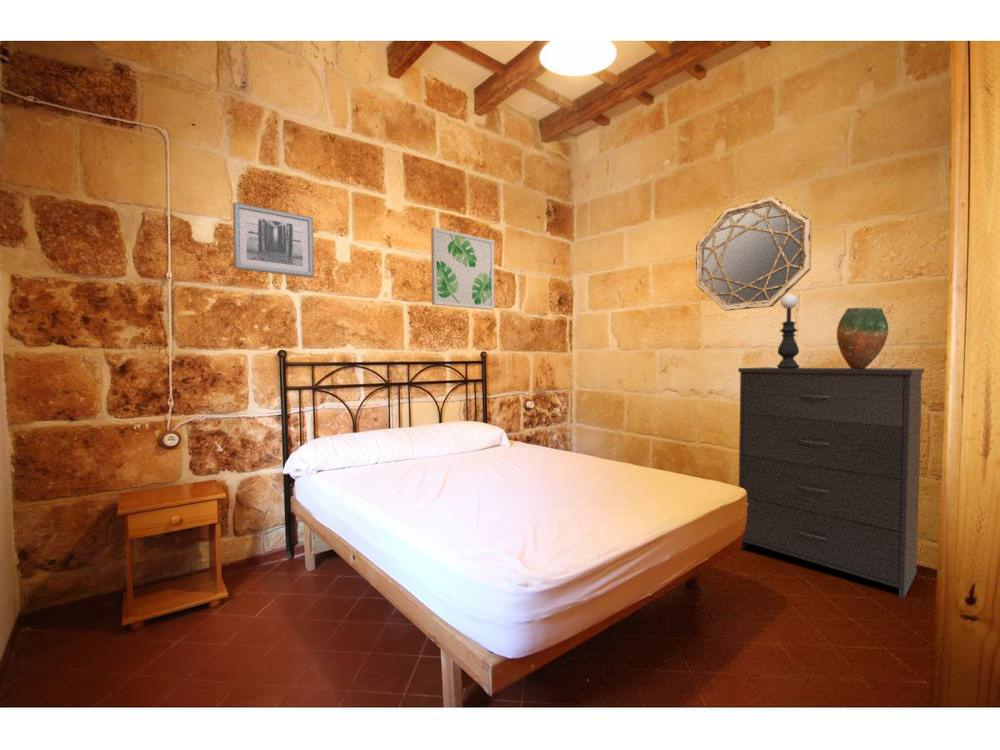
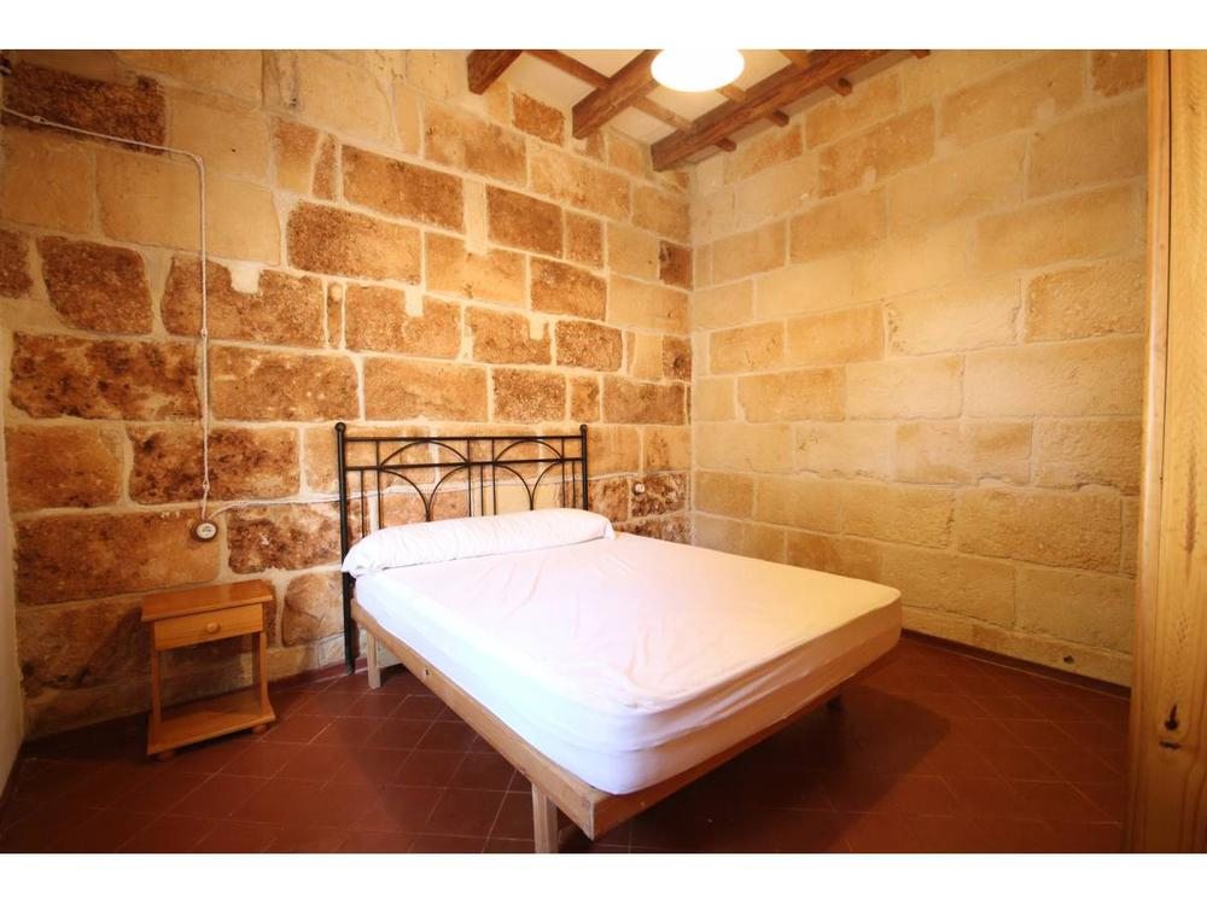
- dresser (822, 465)
- table lamp (788, 331)
- wall art (275, 242)
- vase (861, 338)
- wall art (464, 271)
- home mirror (748, 256)
